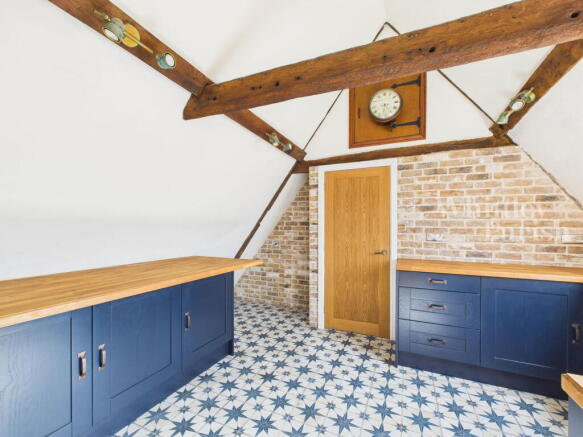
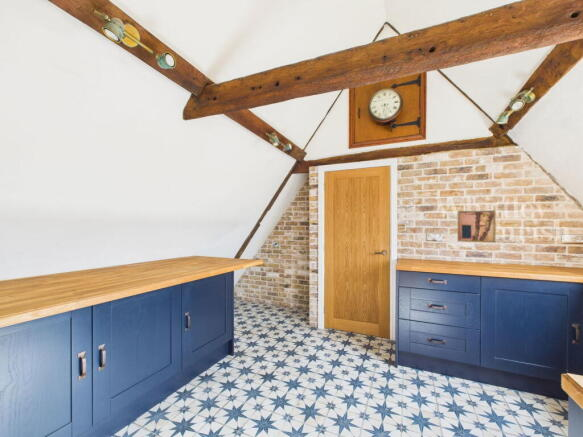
+ wall art (475, 226)
